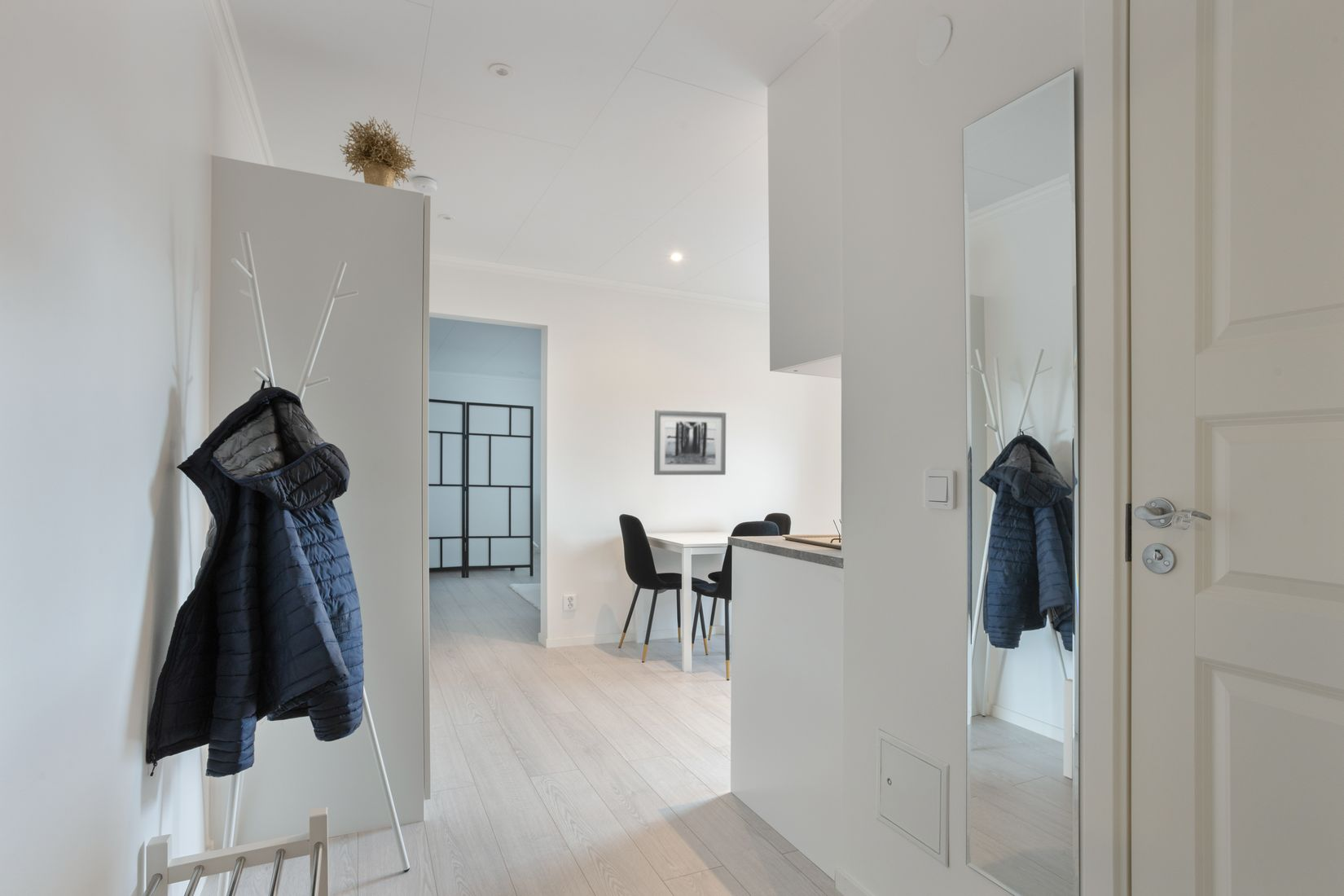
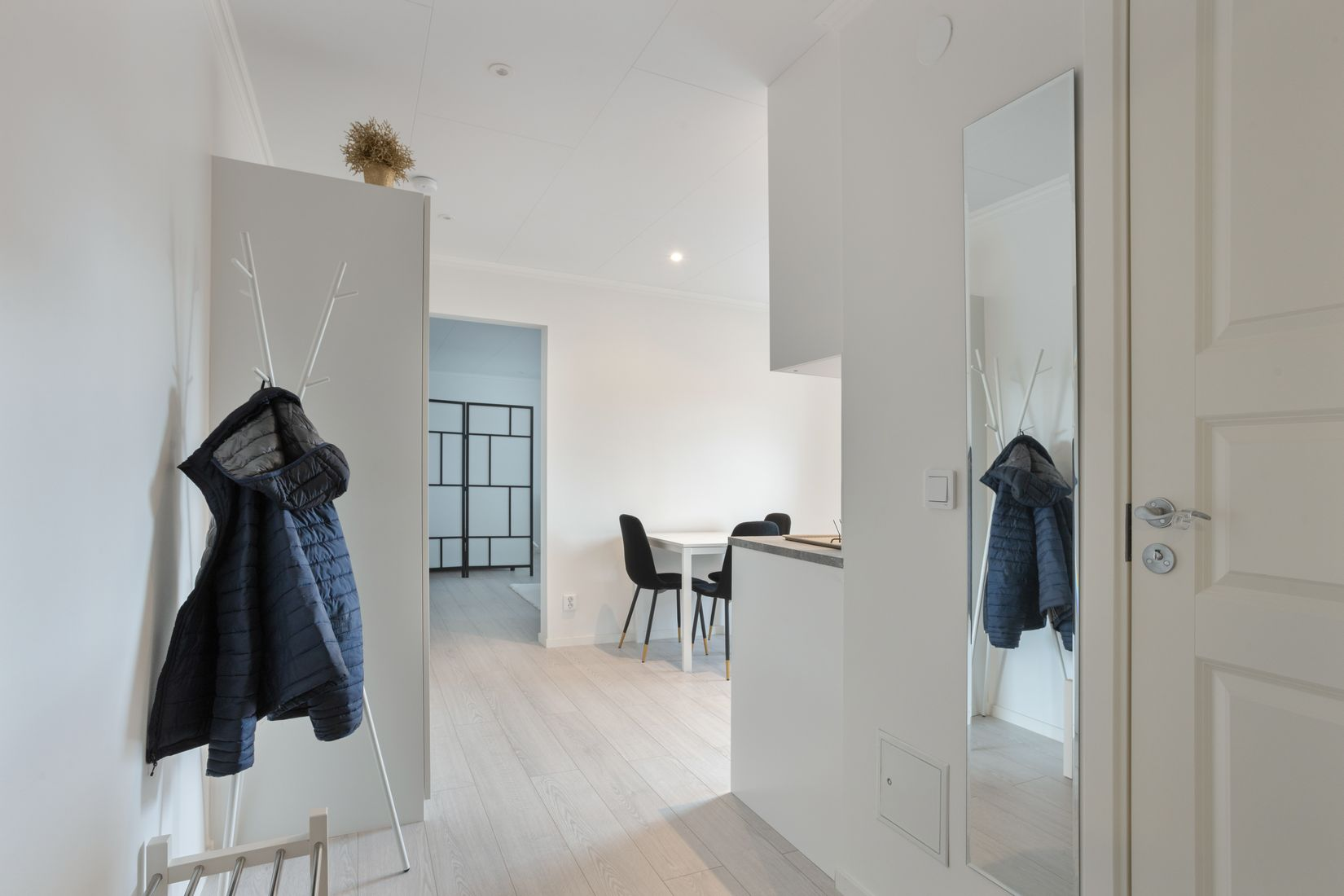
- wall art (691, 443)
